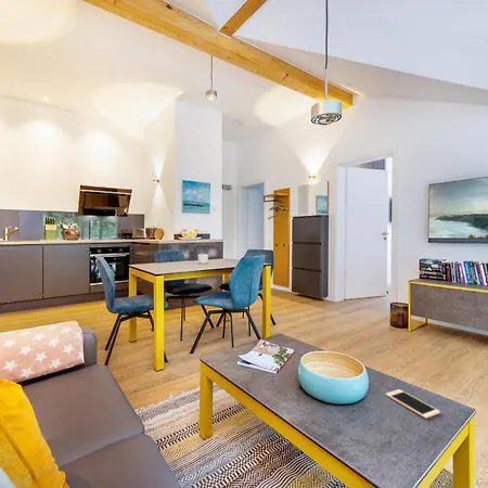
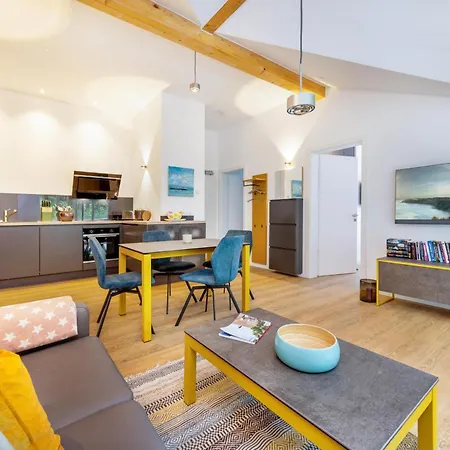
- cell phone (411, 402)
